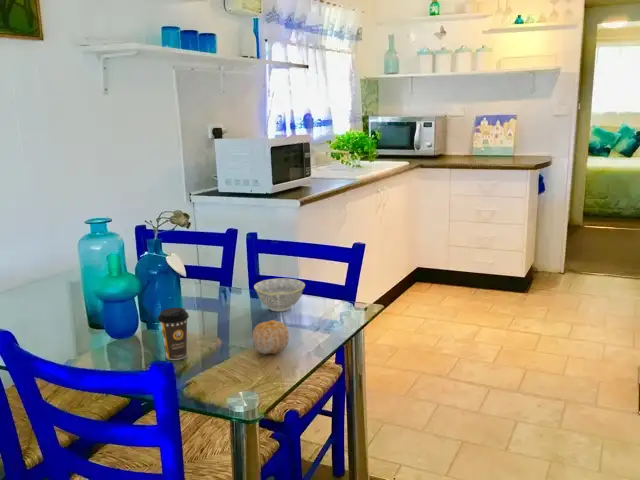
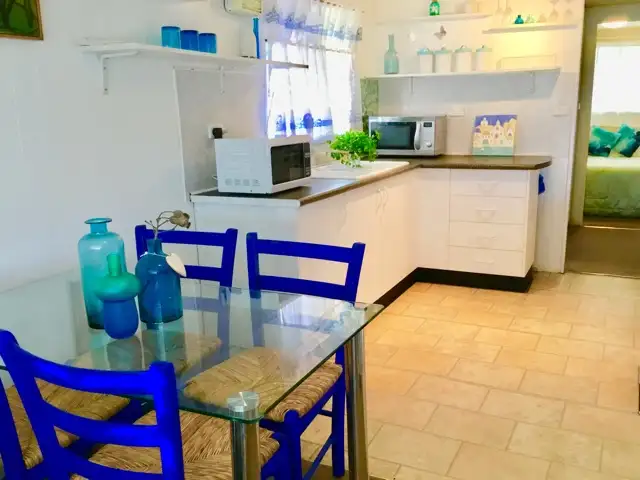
- bowl (279, 296)
- coffee cup (174, 333)
- fruit (270, 337)
